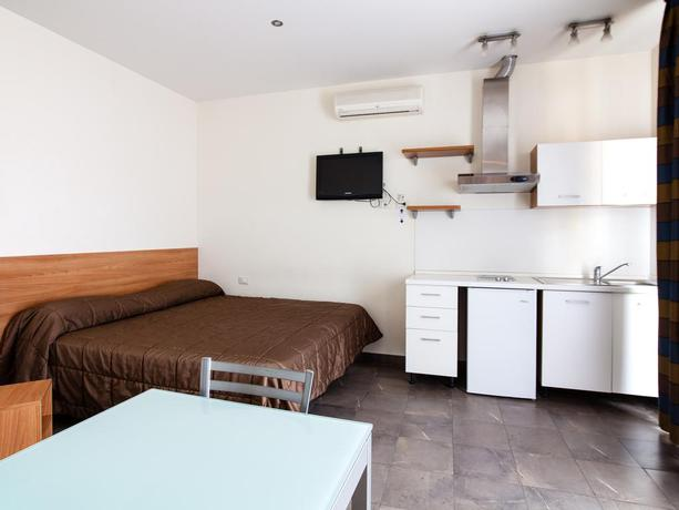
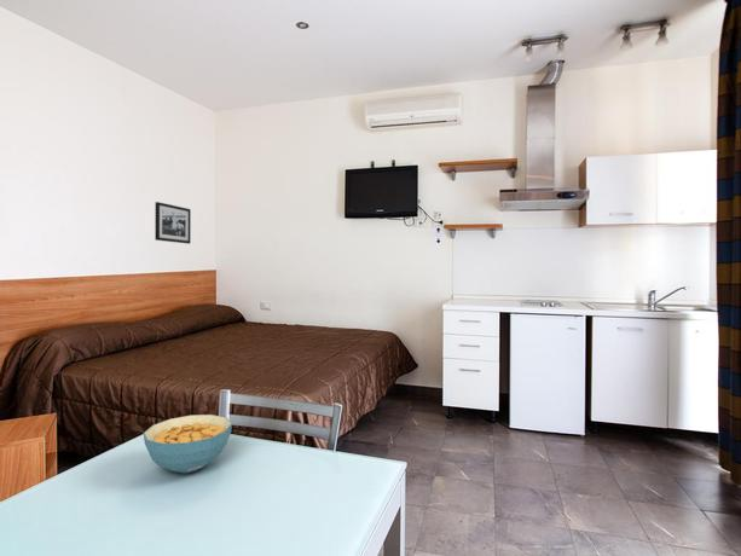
+ cereal bowl (189, 447)
+ picture frame (173, 224)
